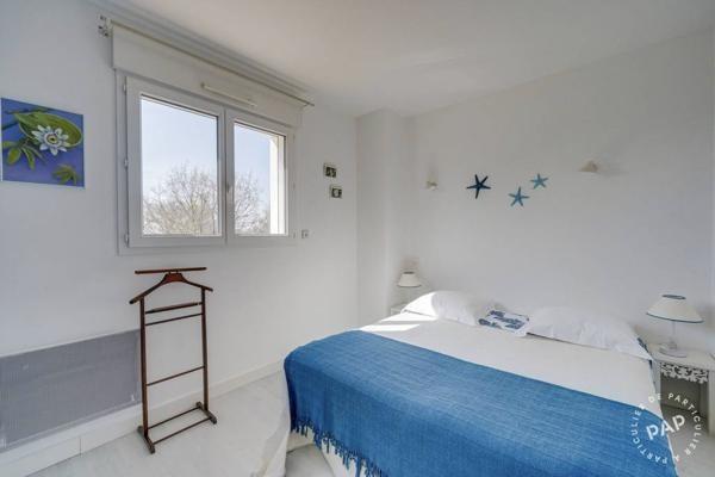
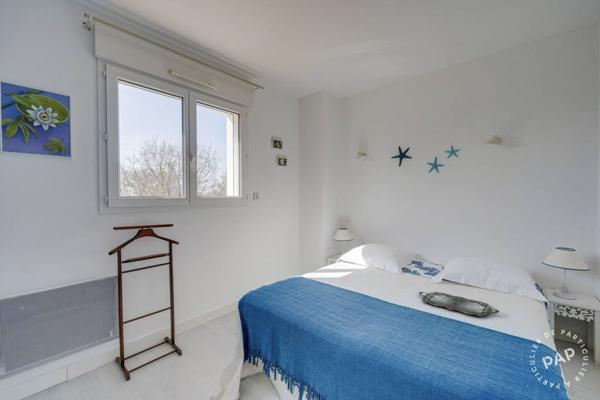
+ serving tray (455, 302)
